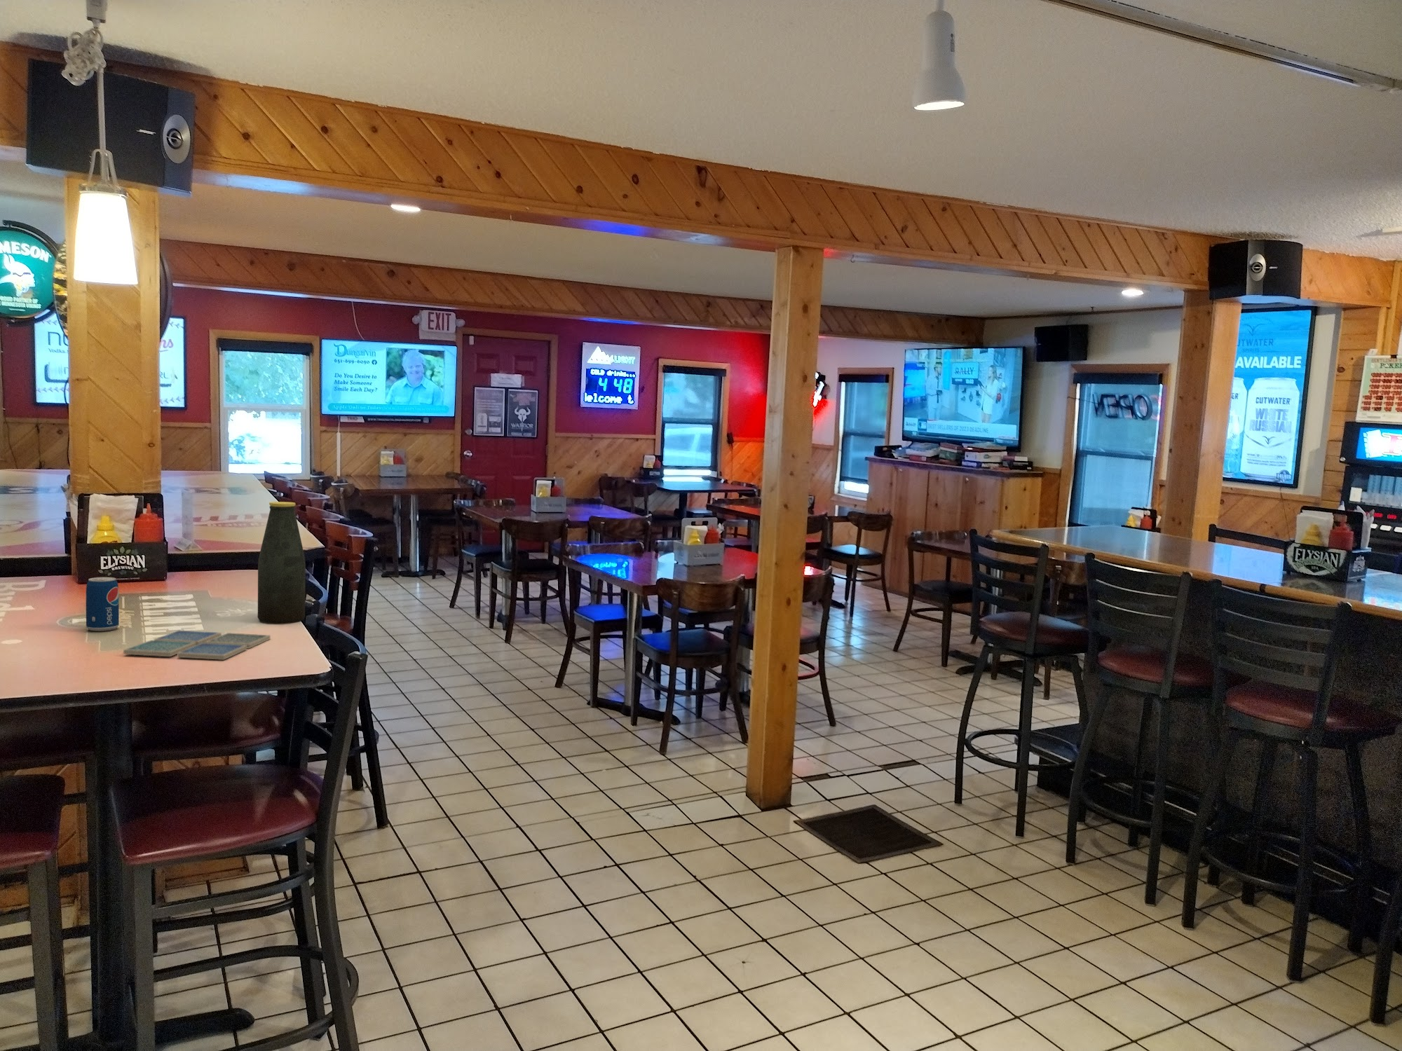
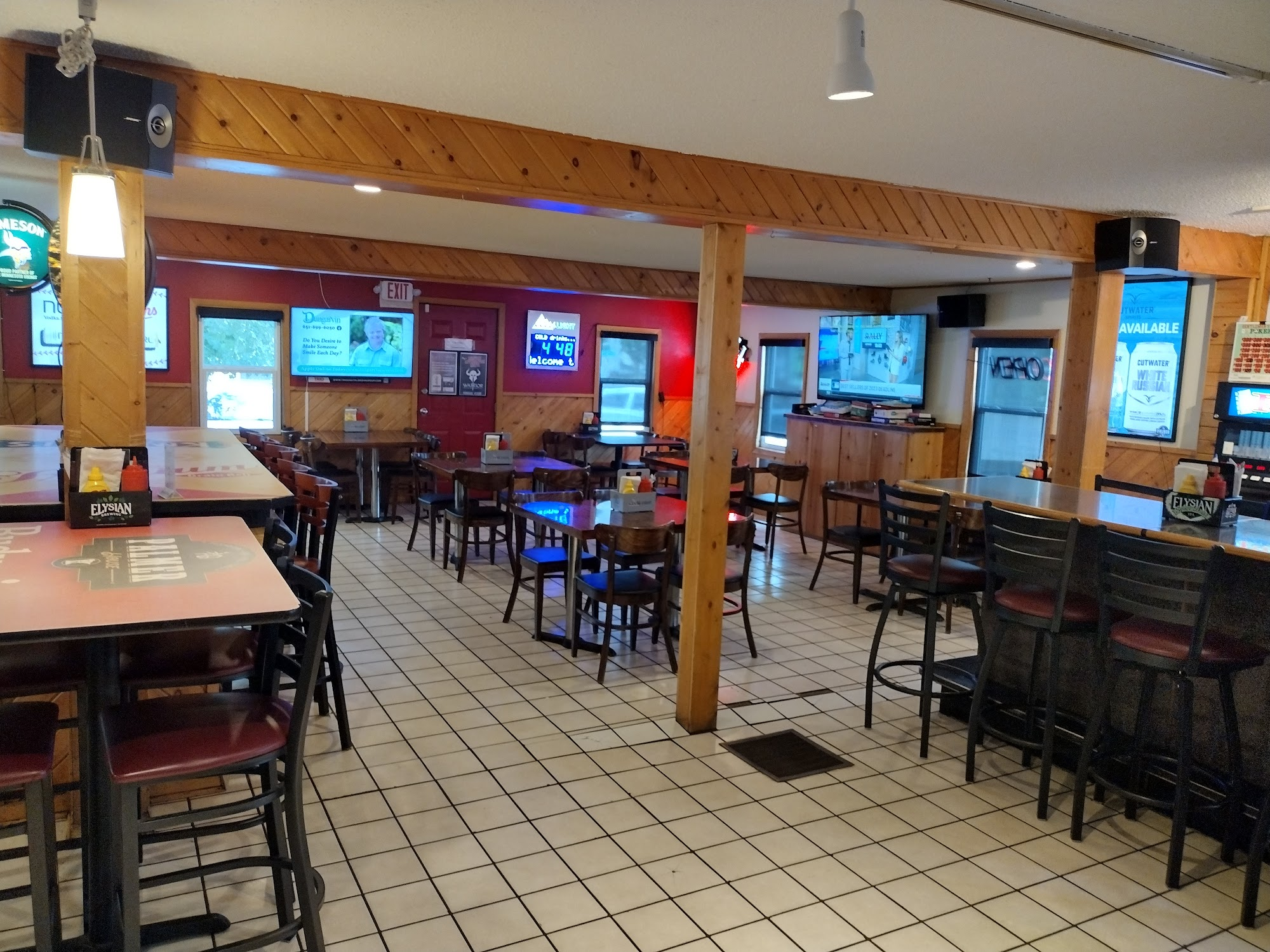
- bottle (282, 561)
- beverage can (103, 603)
- drink coaster (200, 644)
